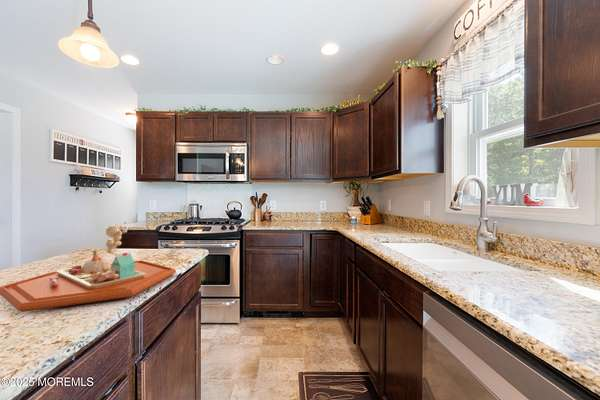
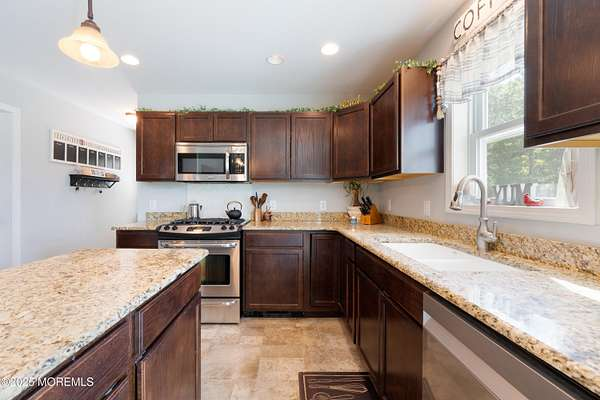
- food tray (95, 251)
